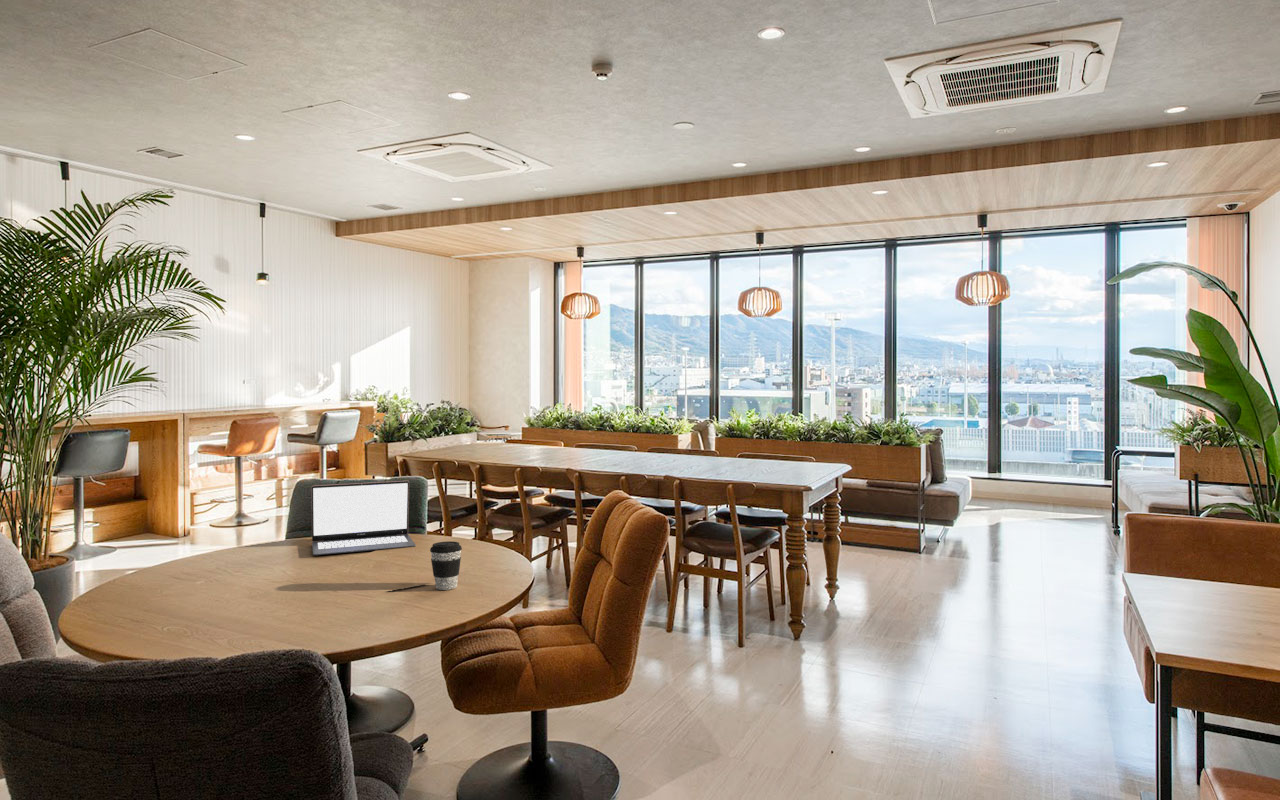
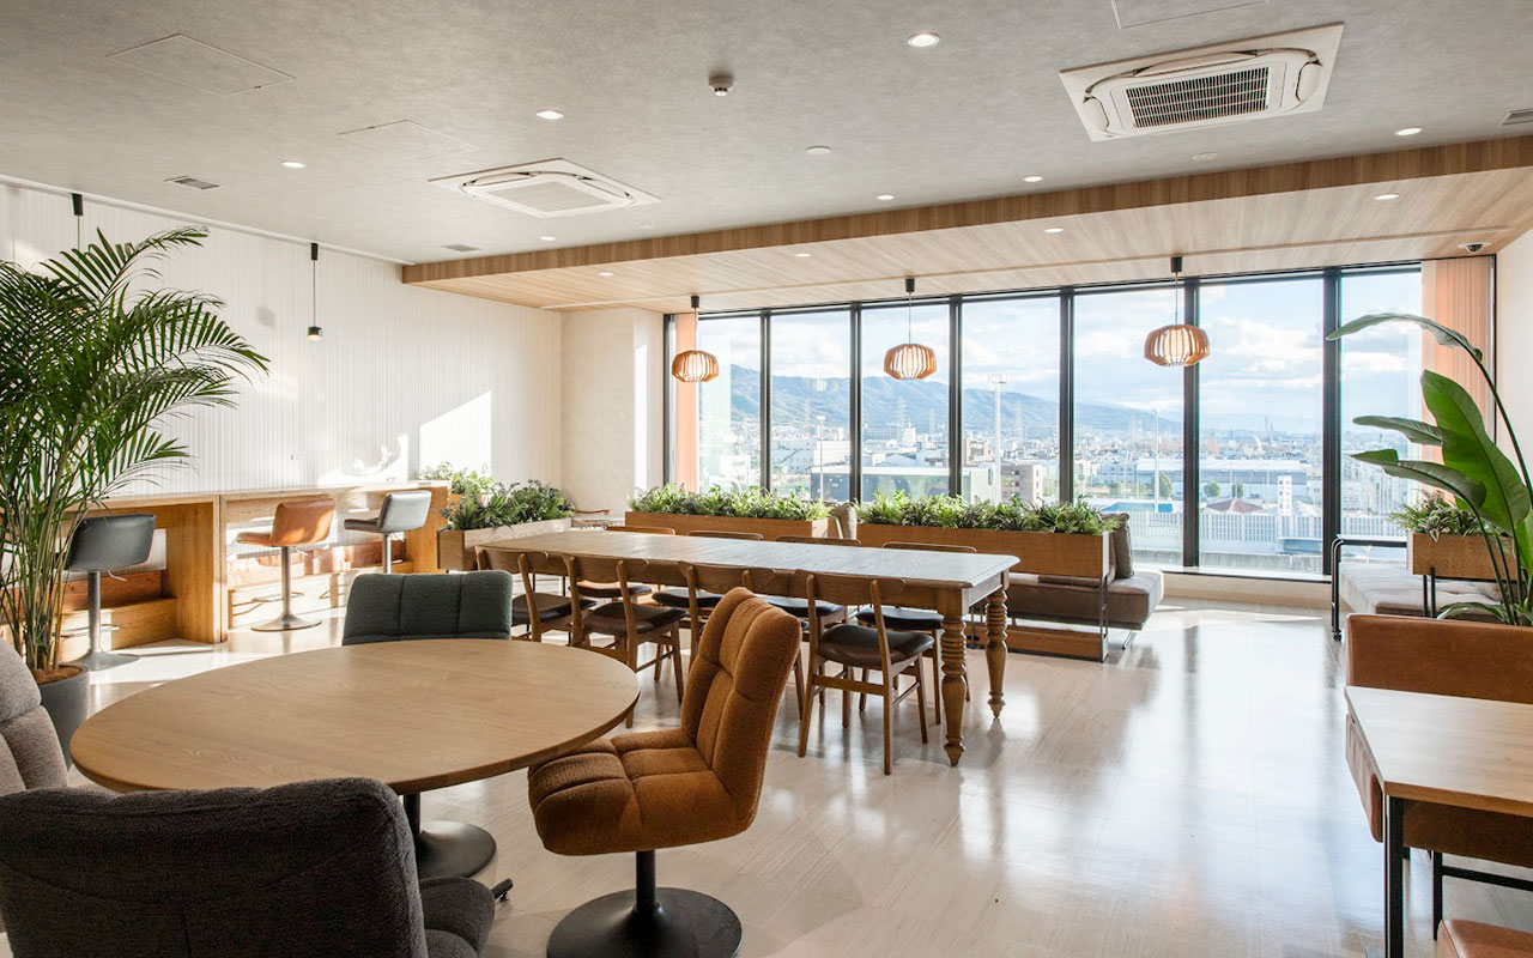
- coffee cup (446, 565)
- laptop (363, 515)
